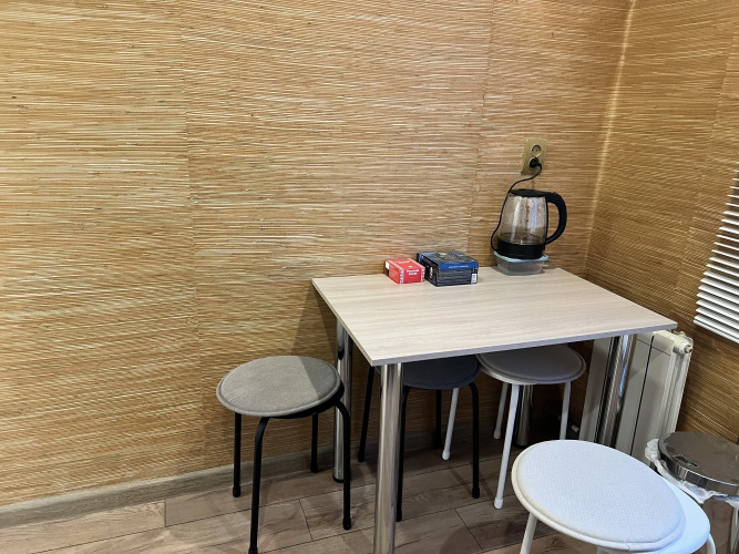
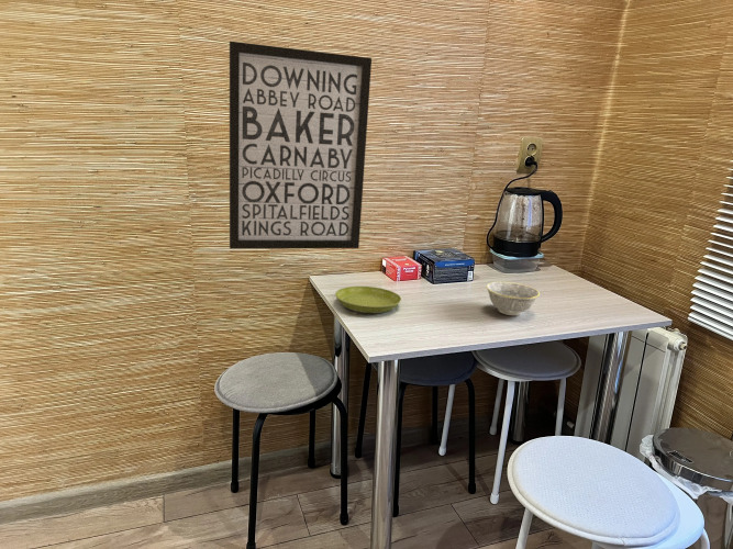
+ bowl (511, 300)
+ saucer (367, 300)
+ wall art (299, 154)
